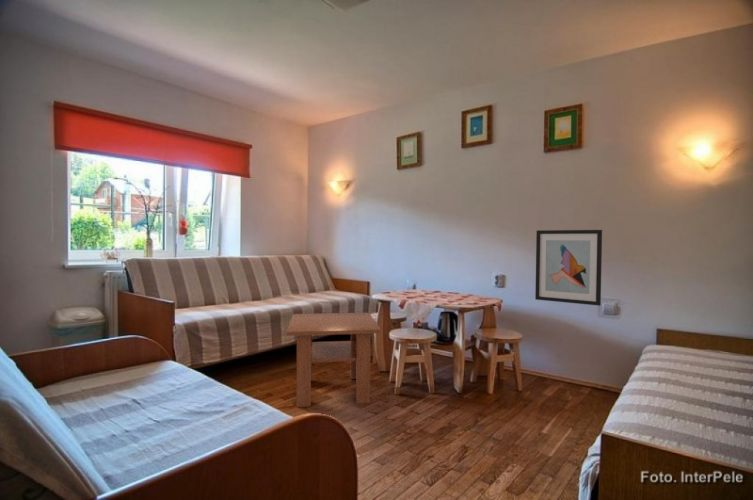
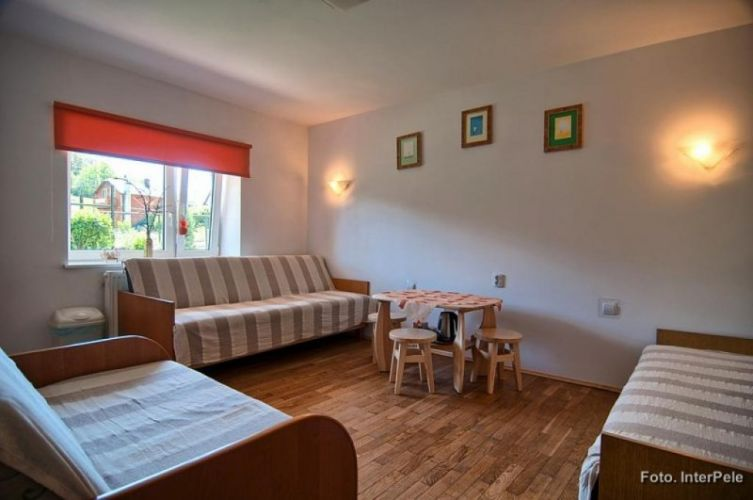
- coffee table (332, 356)
- wall art (567, 266)
